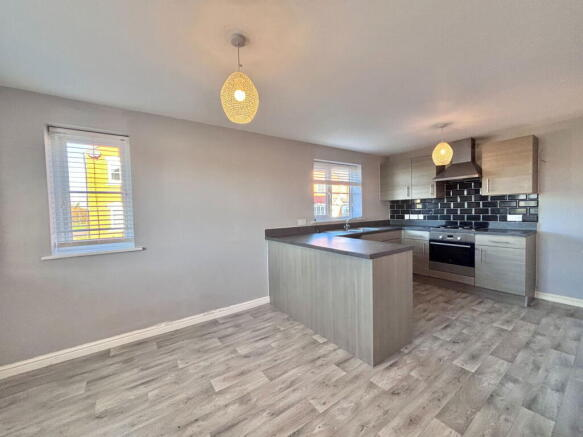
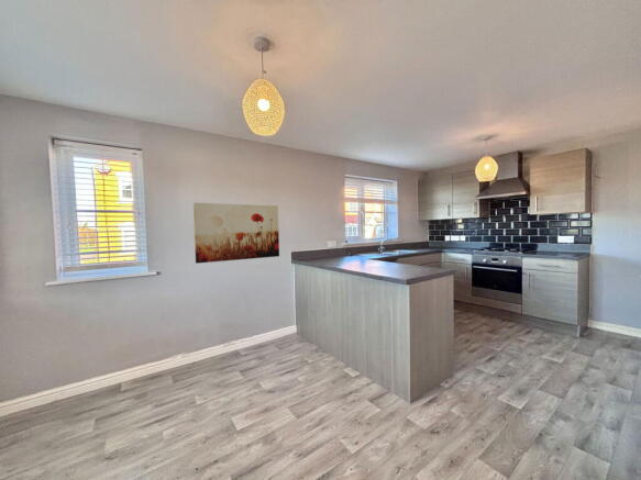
+ wall art (240, 232)
